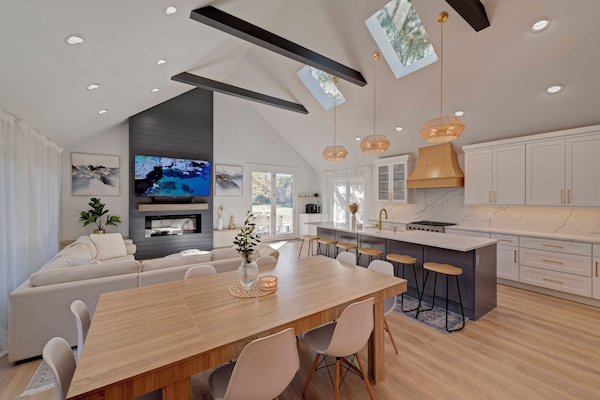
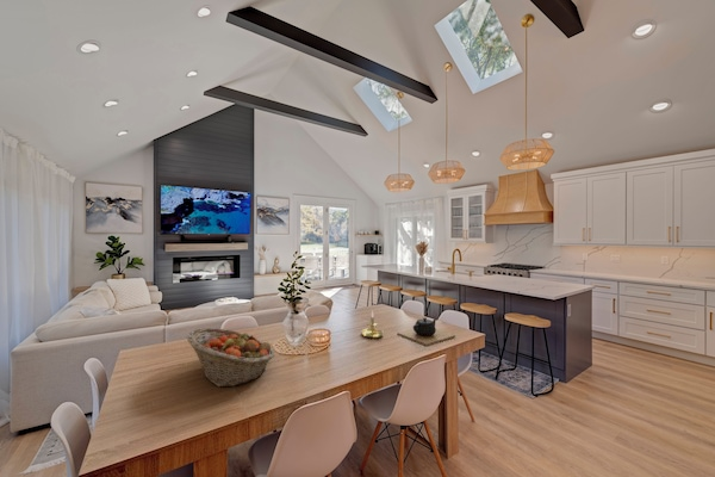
+ candle holder (373, 323)
+ teapot (425, 326)
+ fruit basket (231, 351)
